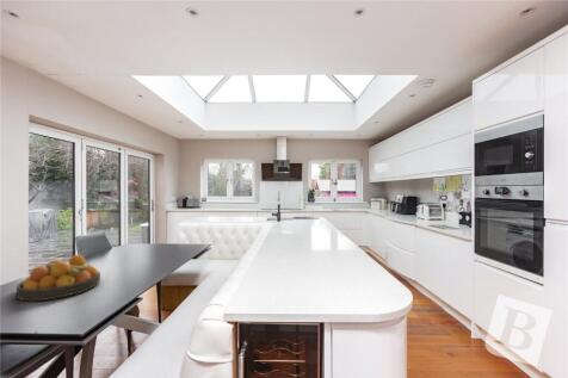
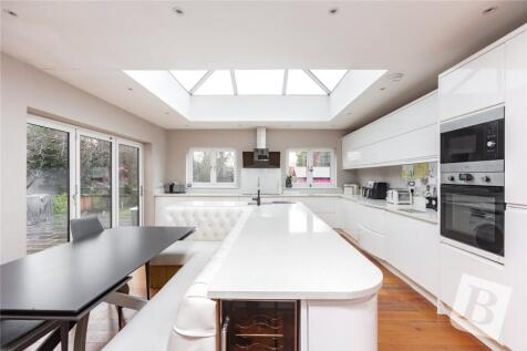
- fruit bowl (61, 273)
